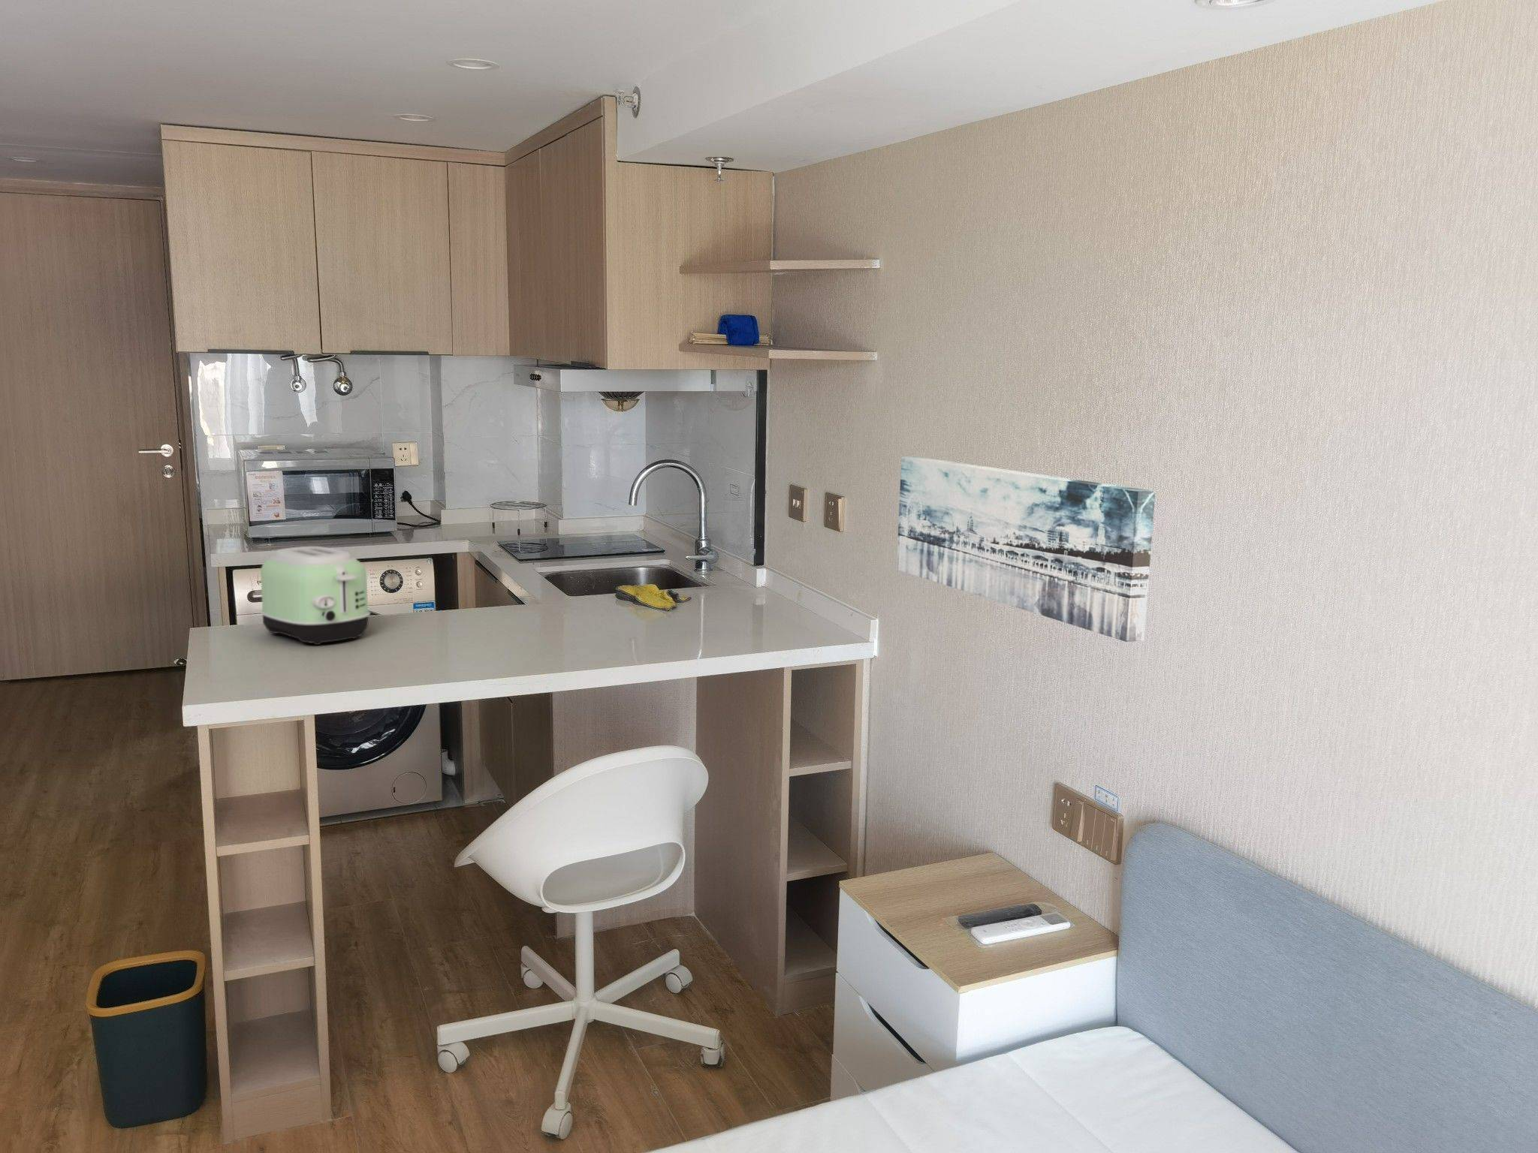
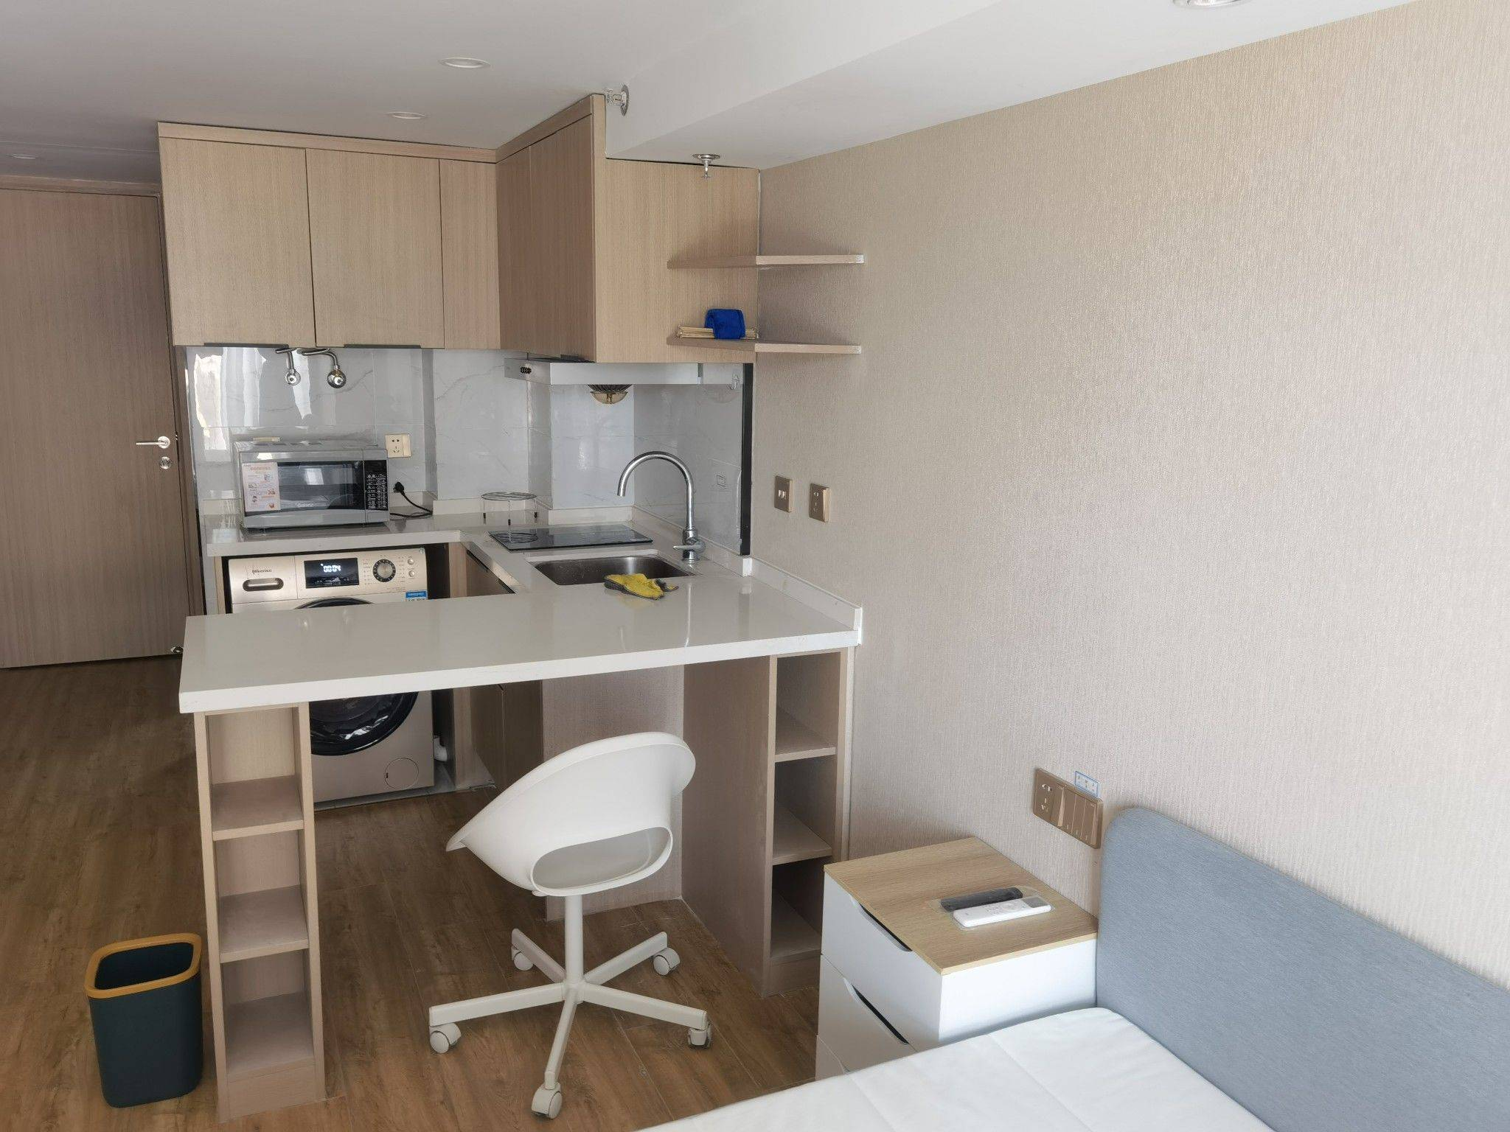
- wall art (1006, 537)
- toaster (317, 593)
